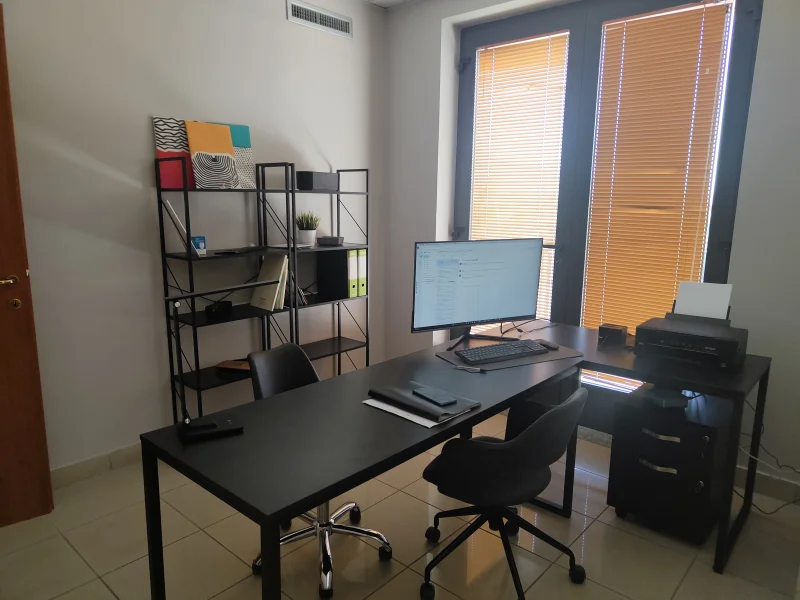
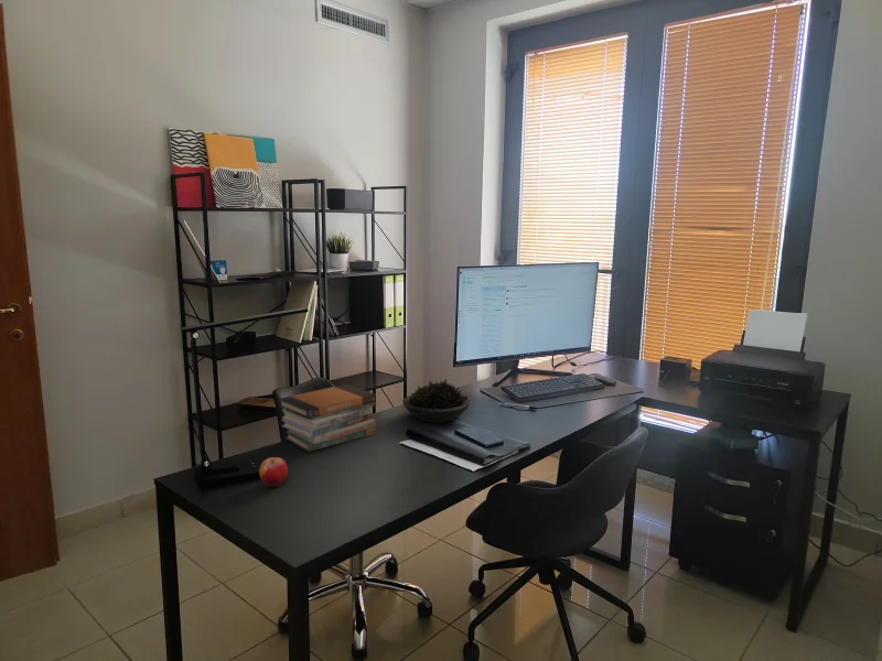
+ book stack (329, 416)
+ apple (273, 472)
+ succulent plant (435, 400)
